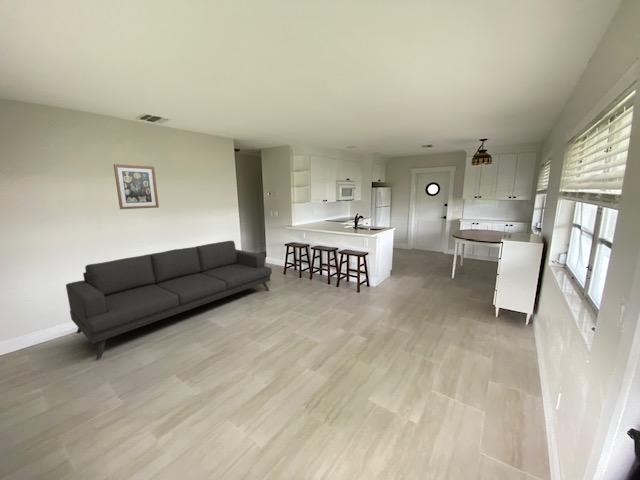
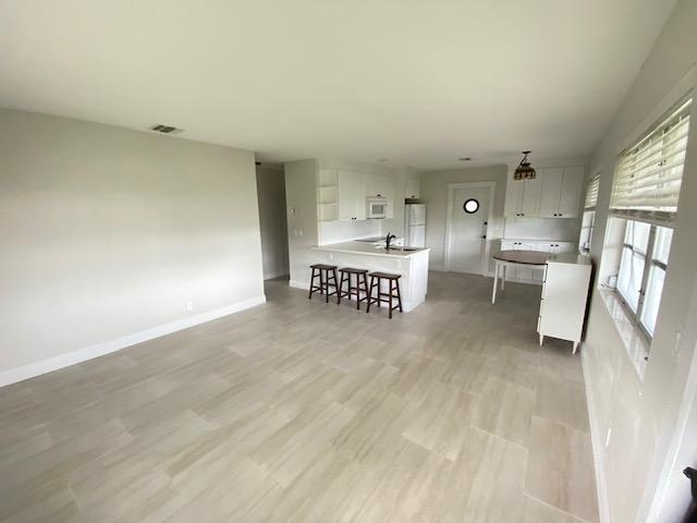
- sofa (187, 280)
- wall art (137, 187)
